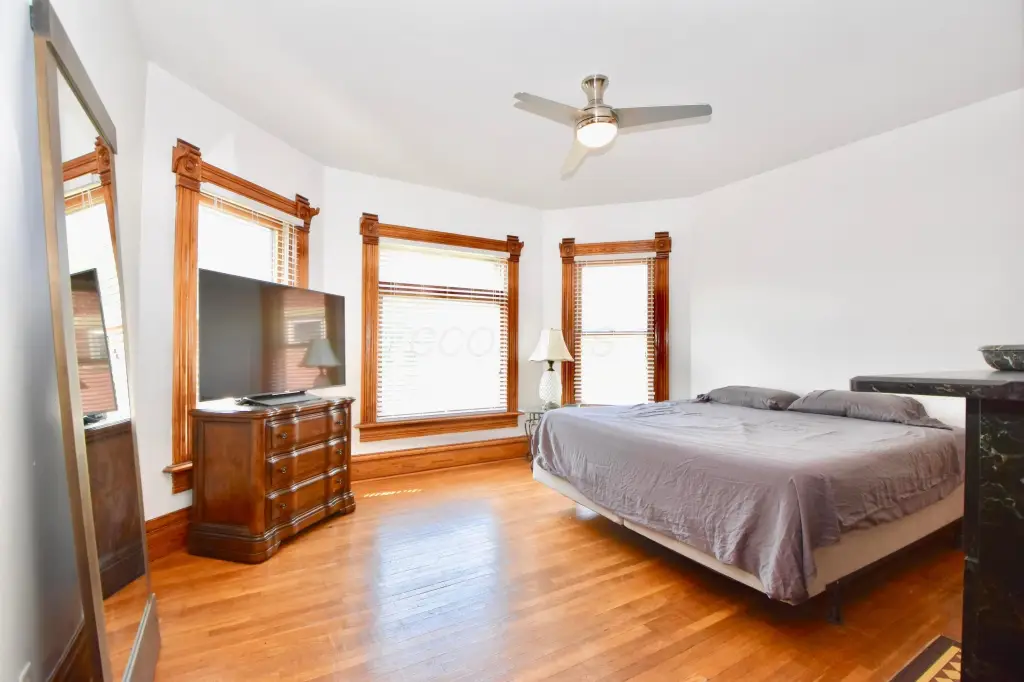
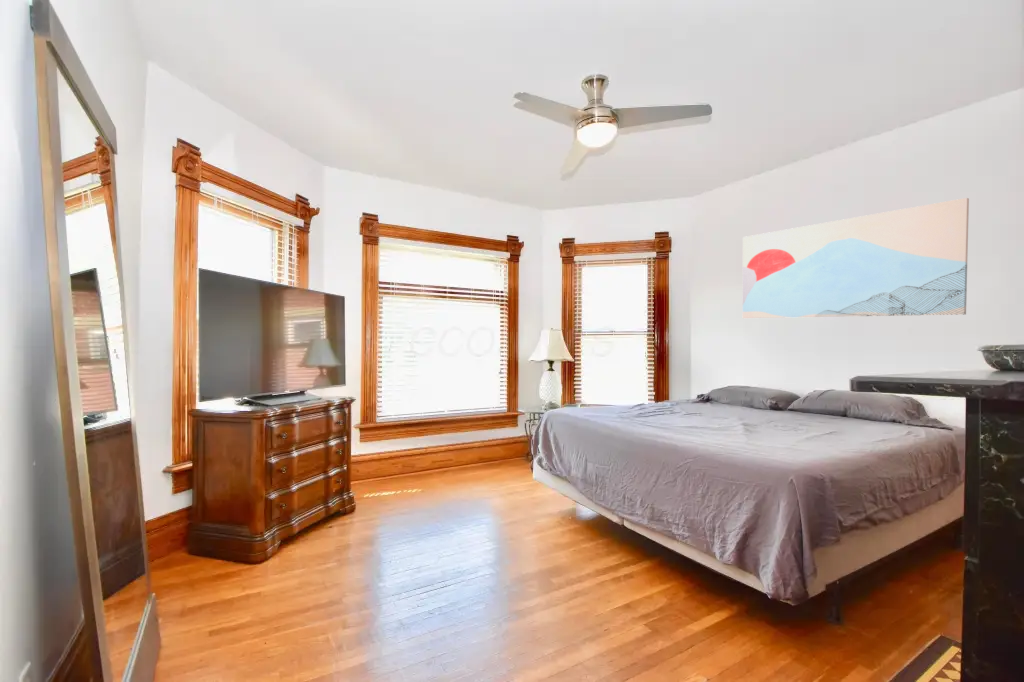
+ wall art (835, 269)
